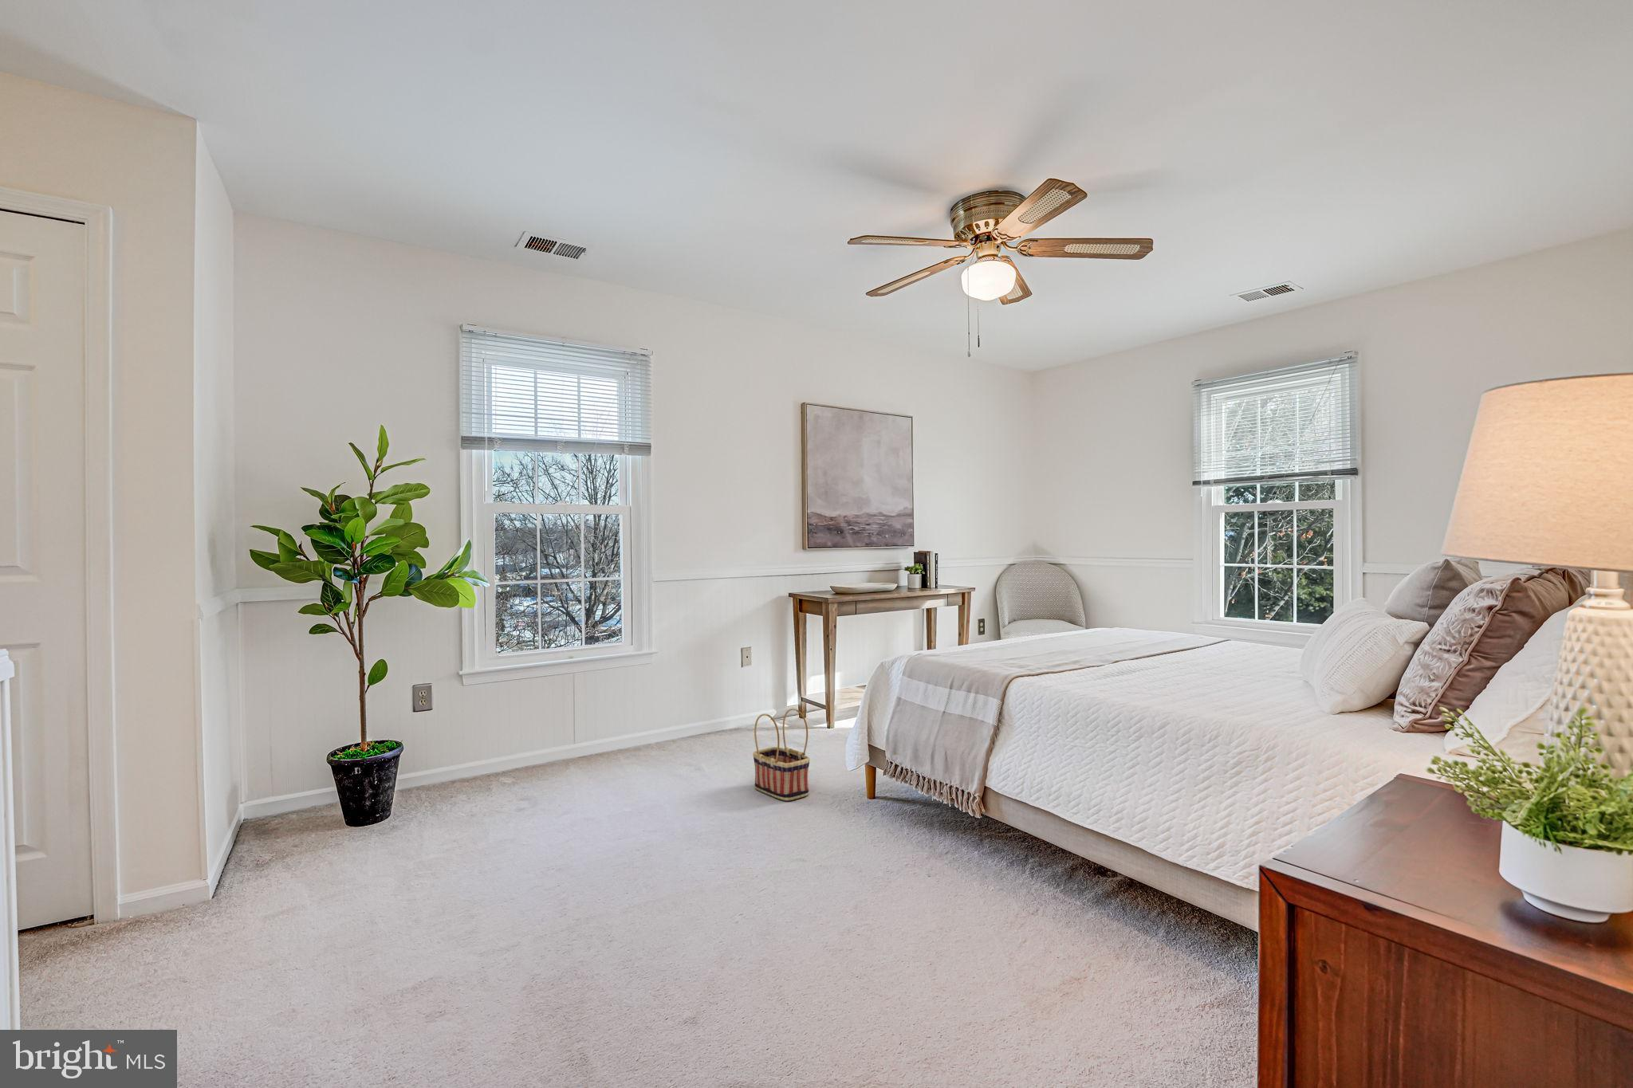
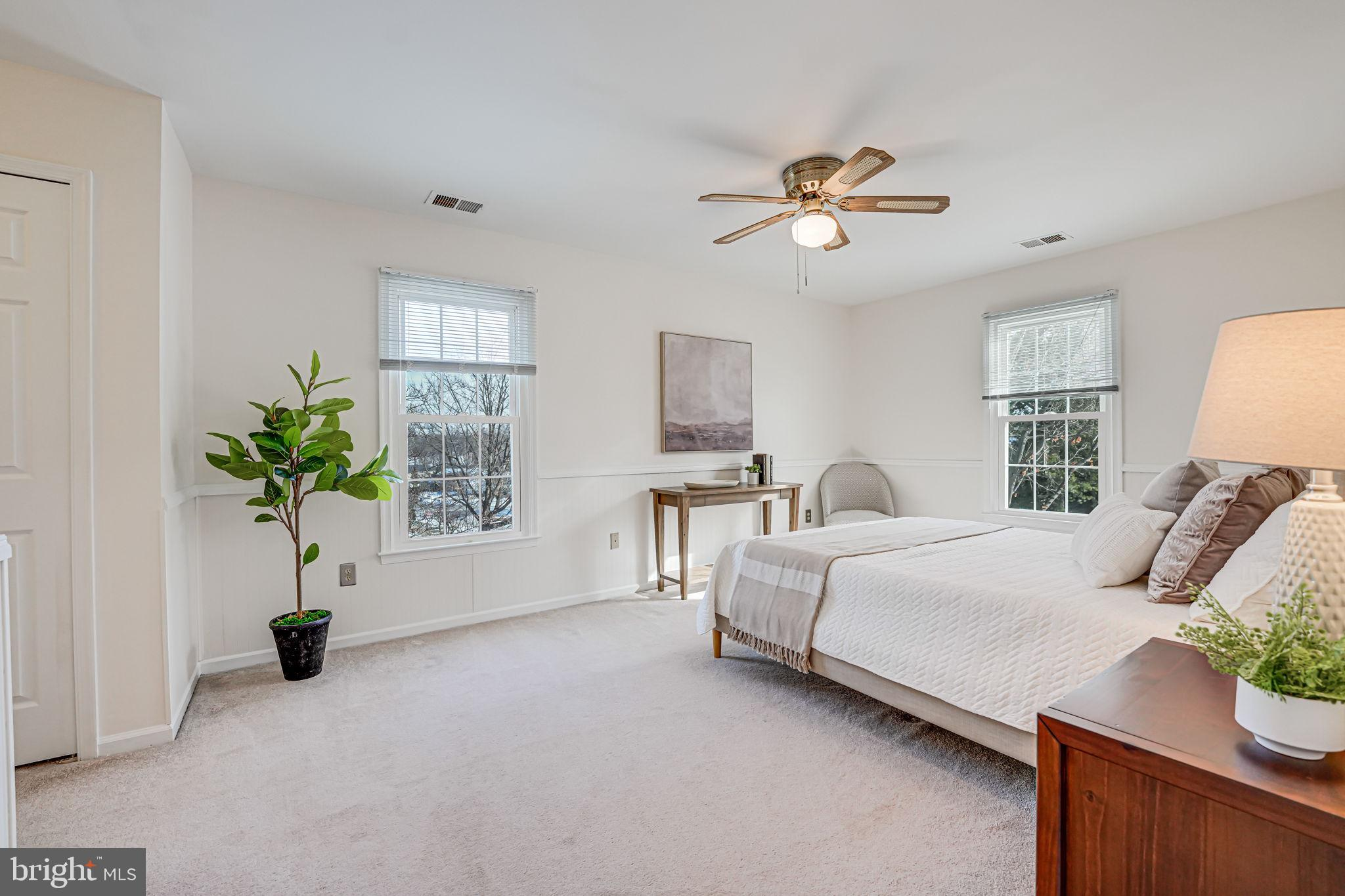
- basket (779, 750)
